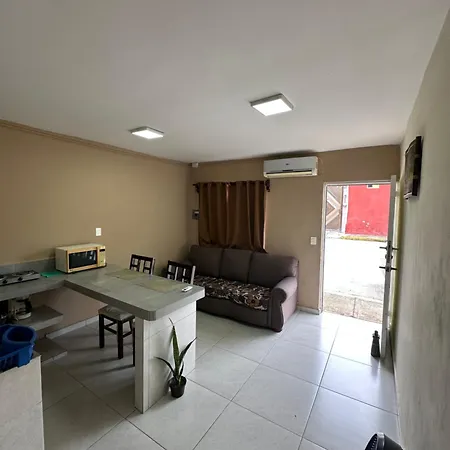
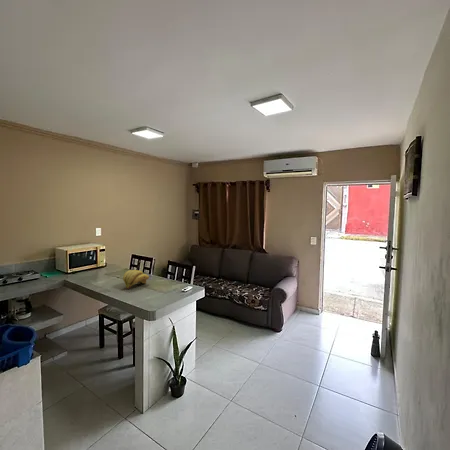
+ banana bunch (136, 277)
